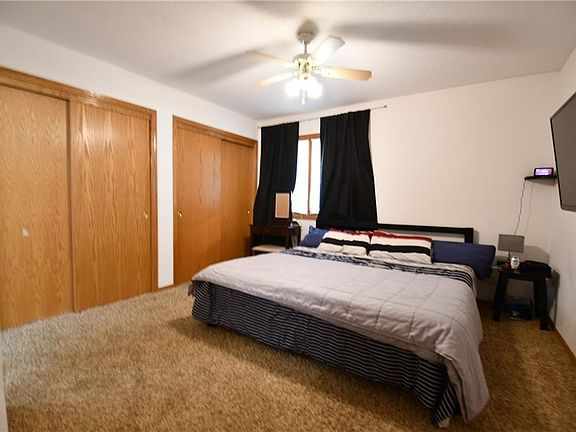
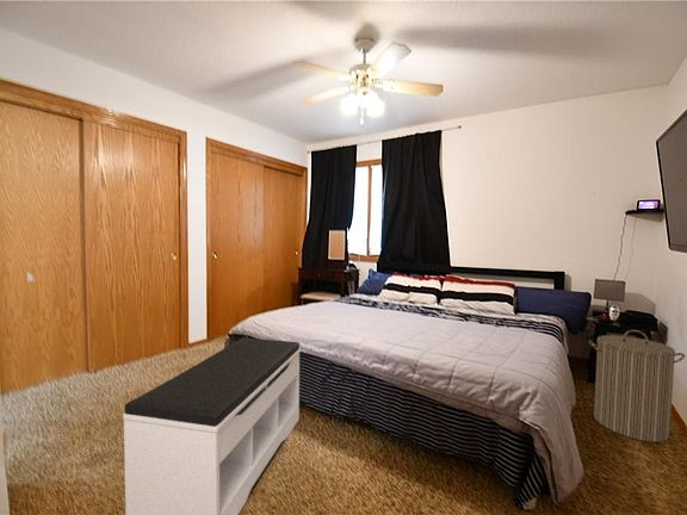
+ laundry hamper (631, 378)
+ bench (233, 412)
